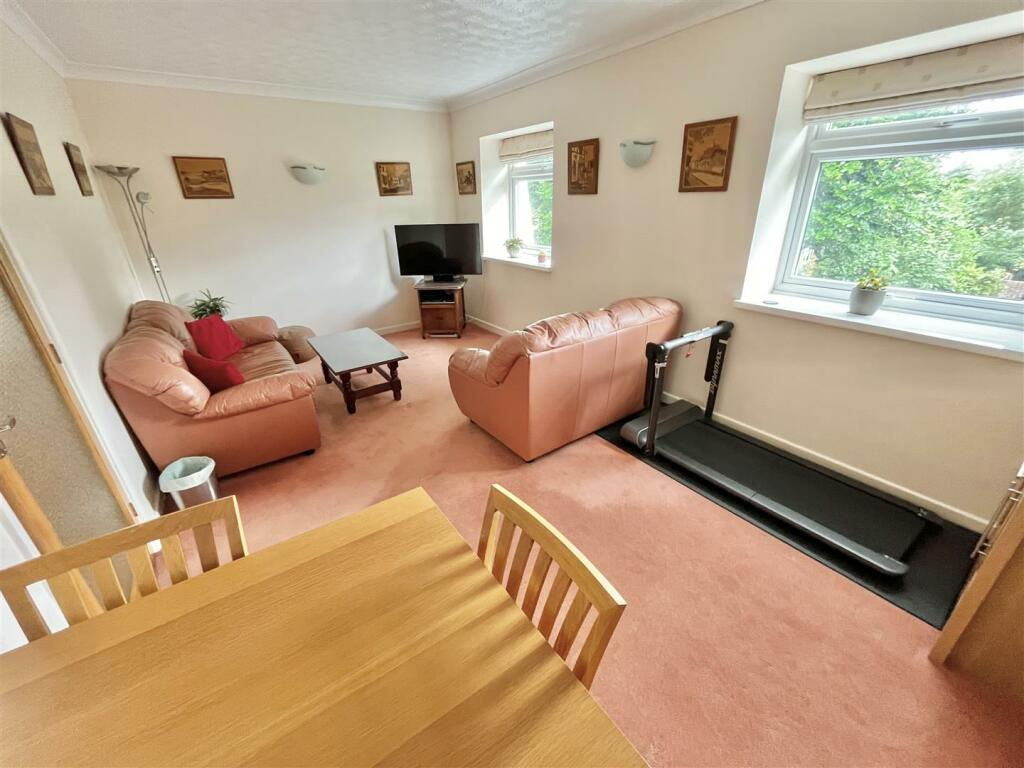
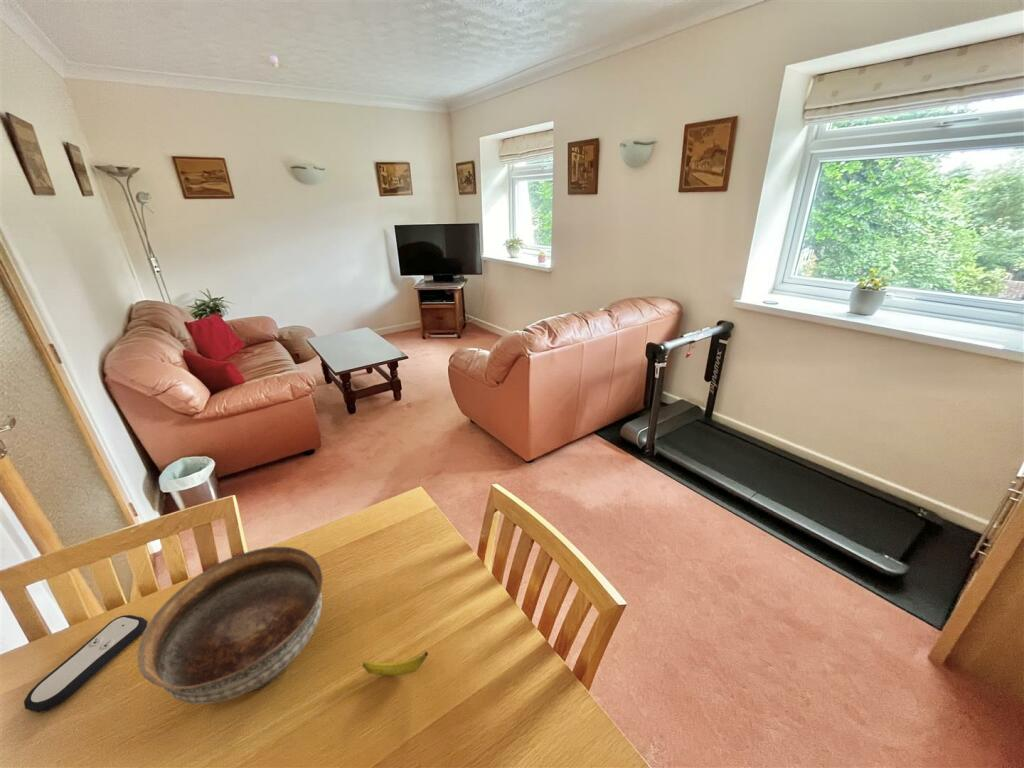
+ banana (395, 662)
+ bowl (248, 635)
+ ceiling light (274, 62)
+ remote control (89, 658)
